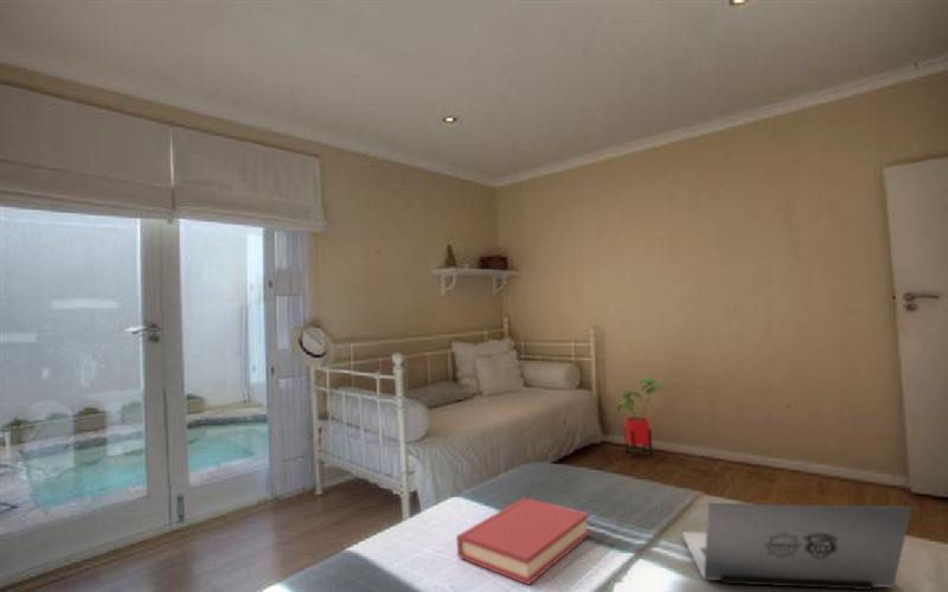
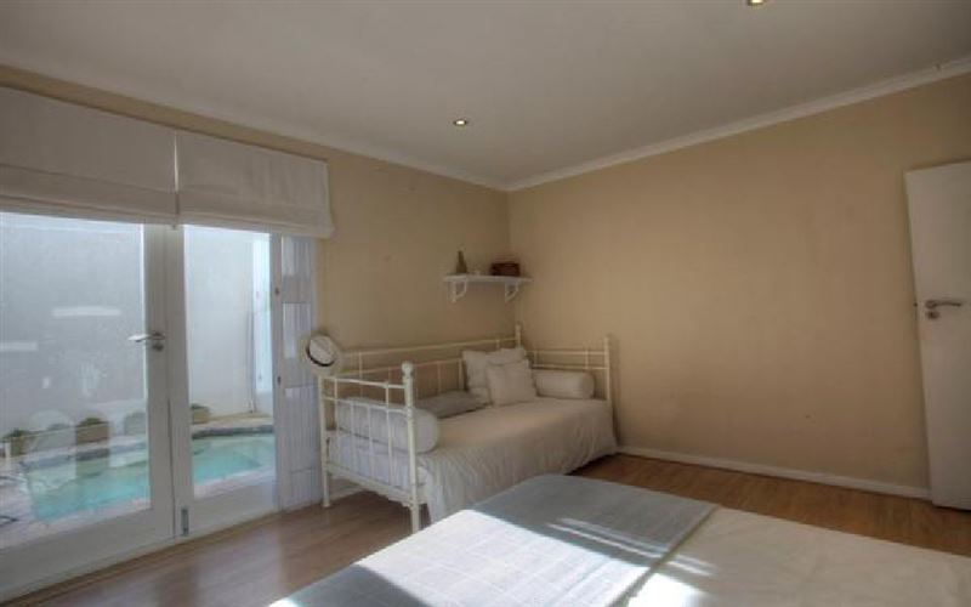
- hardback book (525, 534)
- laptop (779, 525)
- house plant (640, 416)
